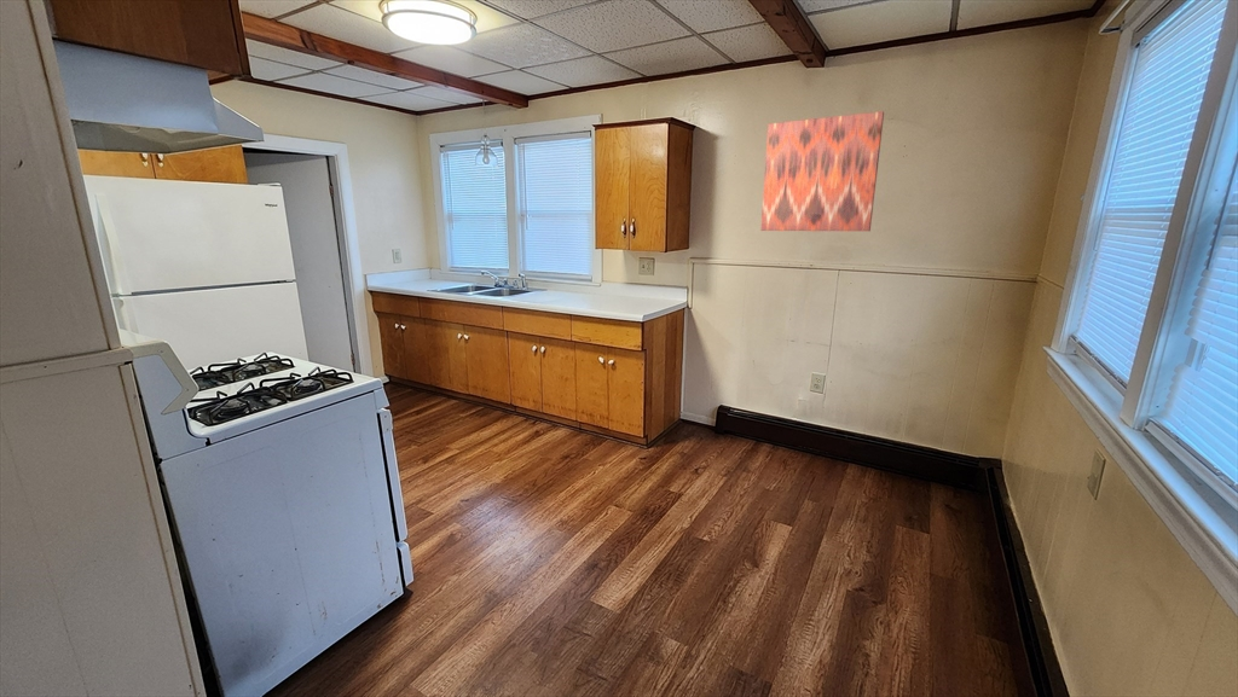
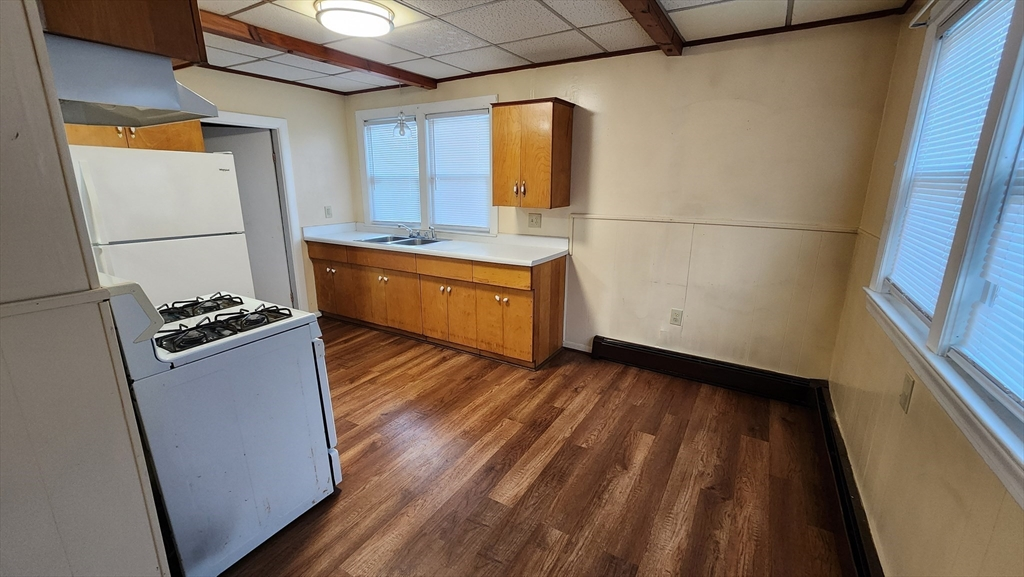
- wall art (817, 175)
